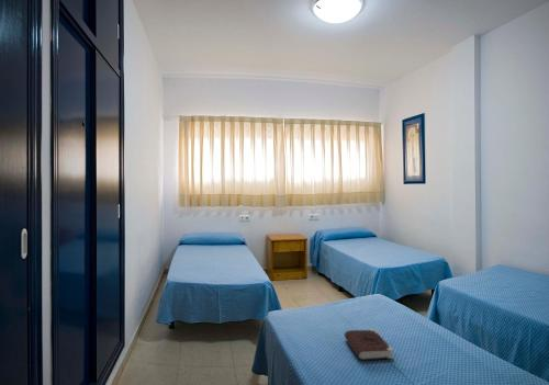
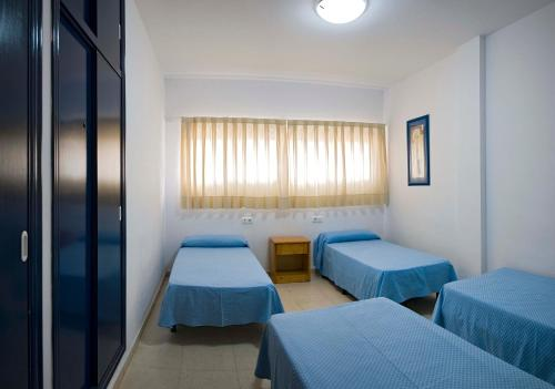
- book (367, 343)
